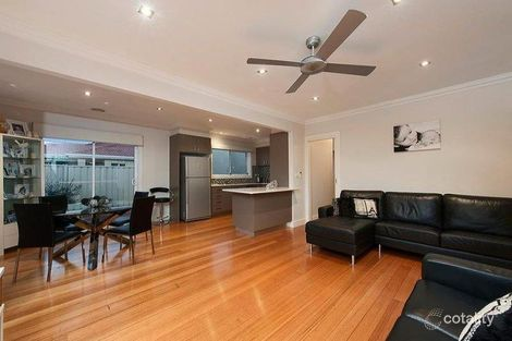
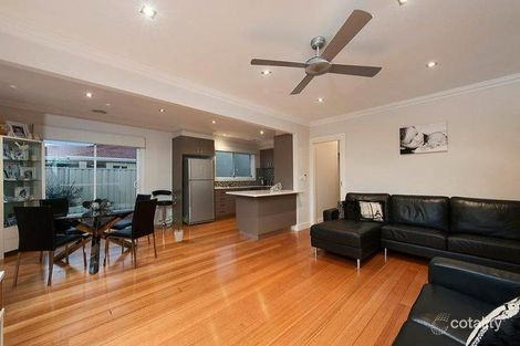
+ house plant (178, 228)
